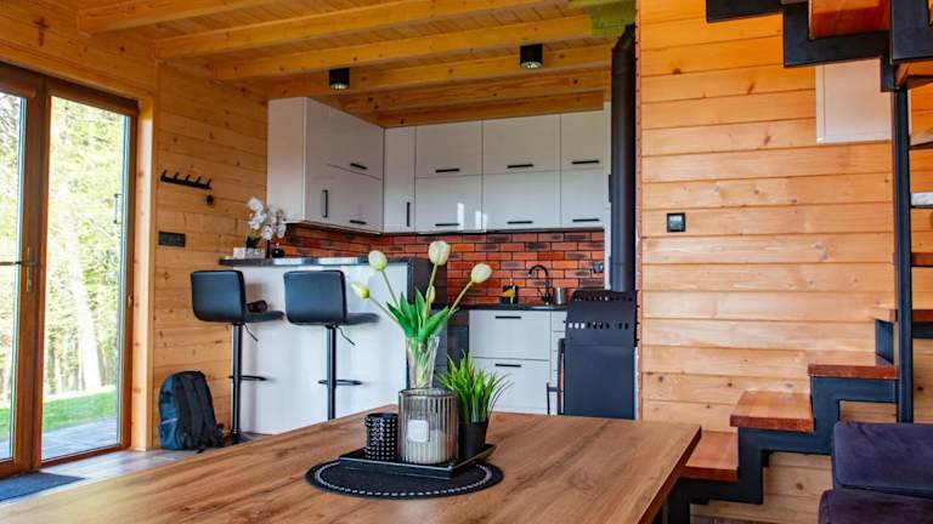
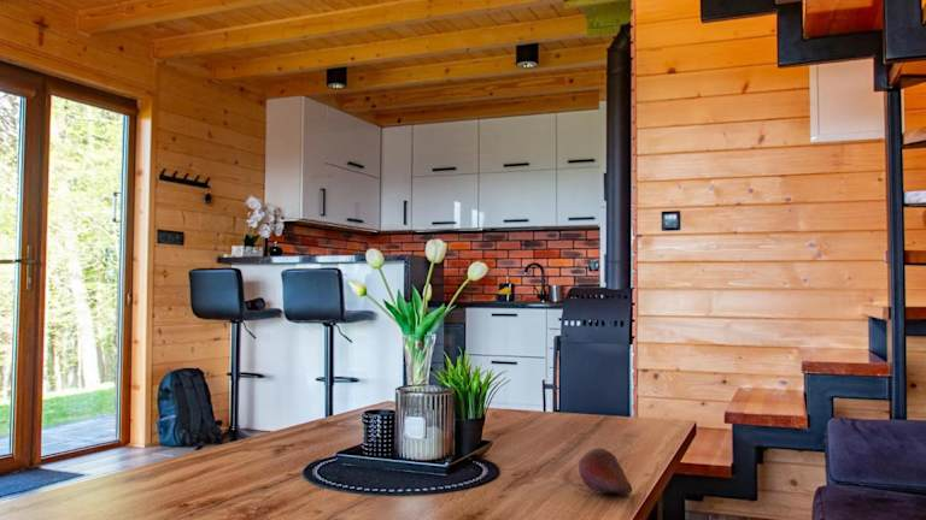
+ apple (602, 472)
